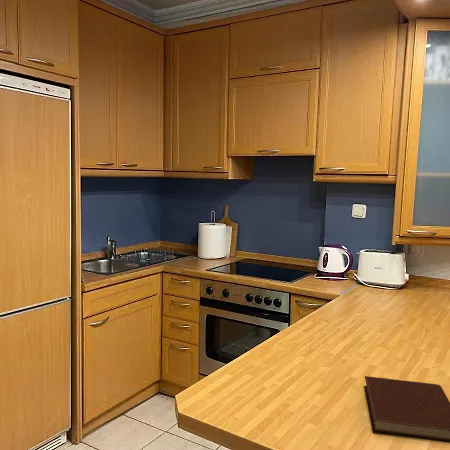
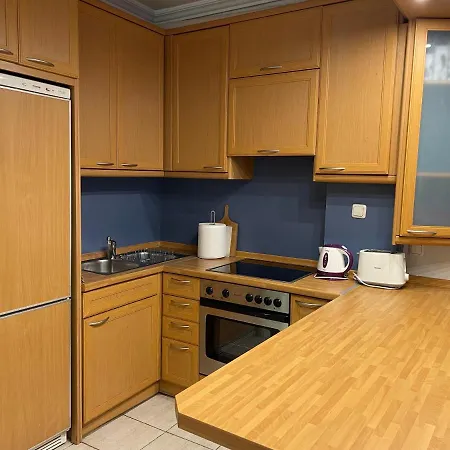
- notebook (409, 406)
